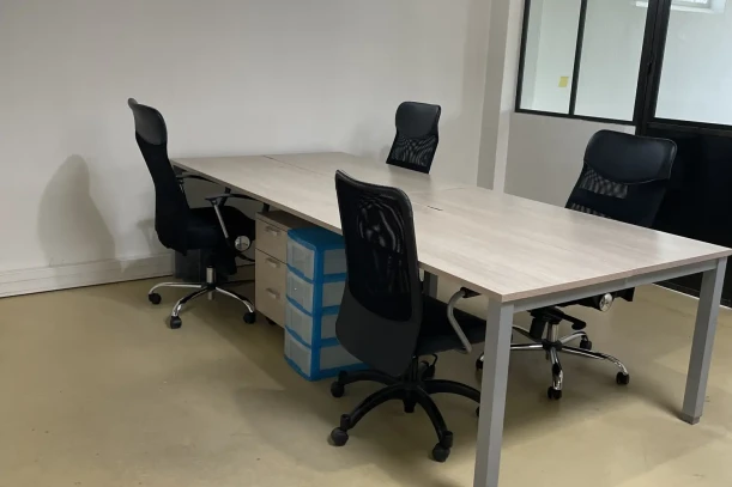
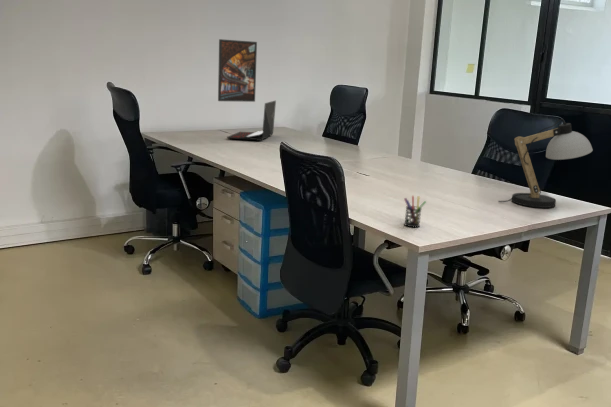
+ laptop (263, 120)
+ pen holder (415, 210)
+ desk lamp (548, 158)
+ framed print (237, 71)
